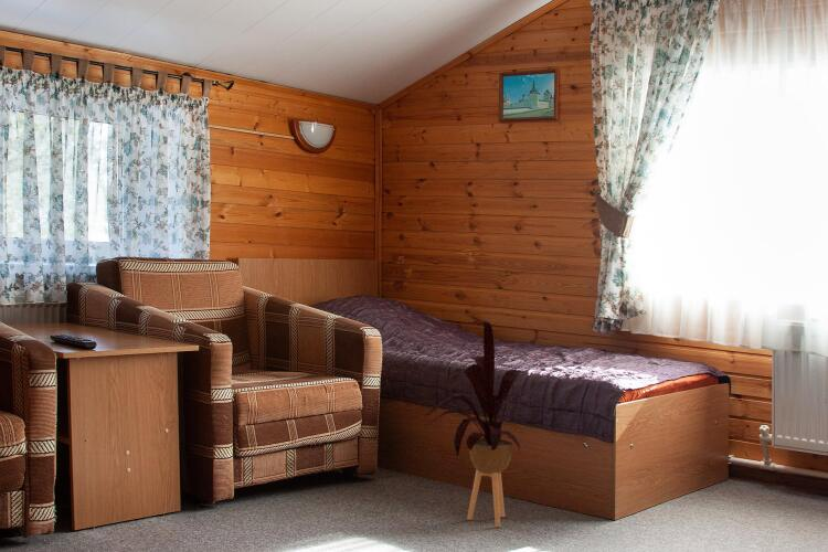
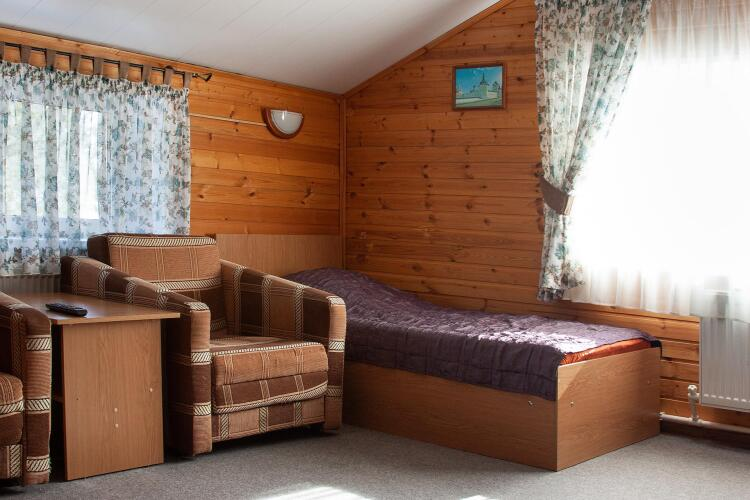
- house plant (478, 420)
